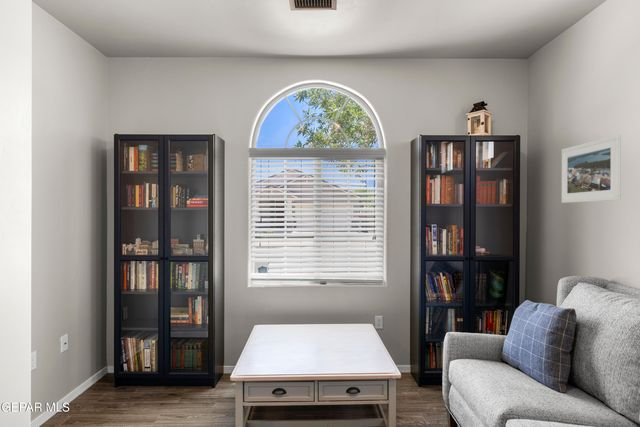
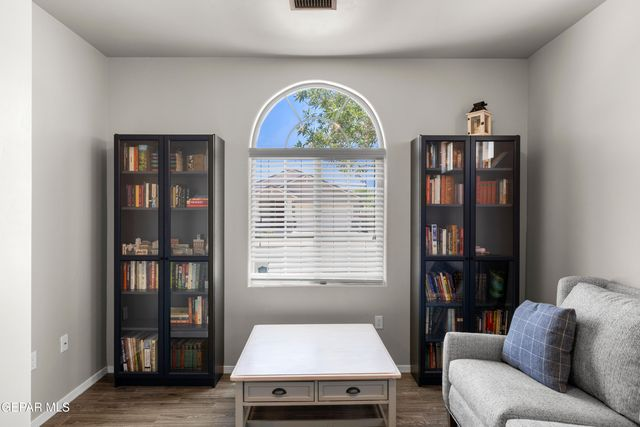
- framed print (588, 172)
